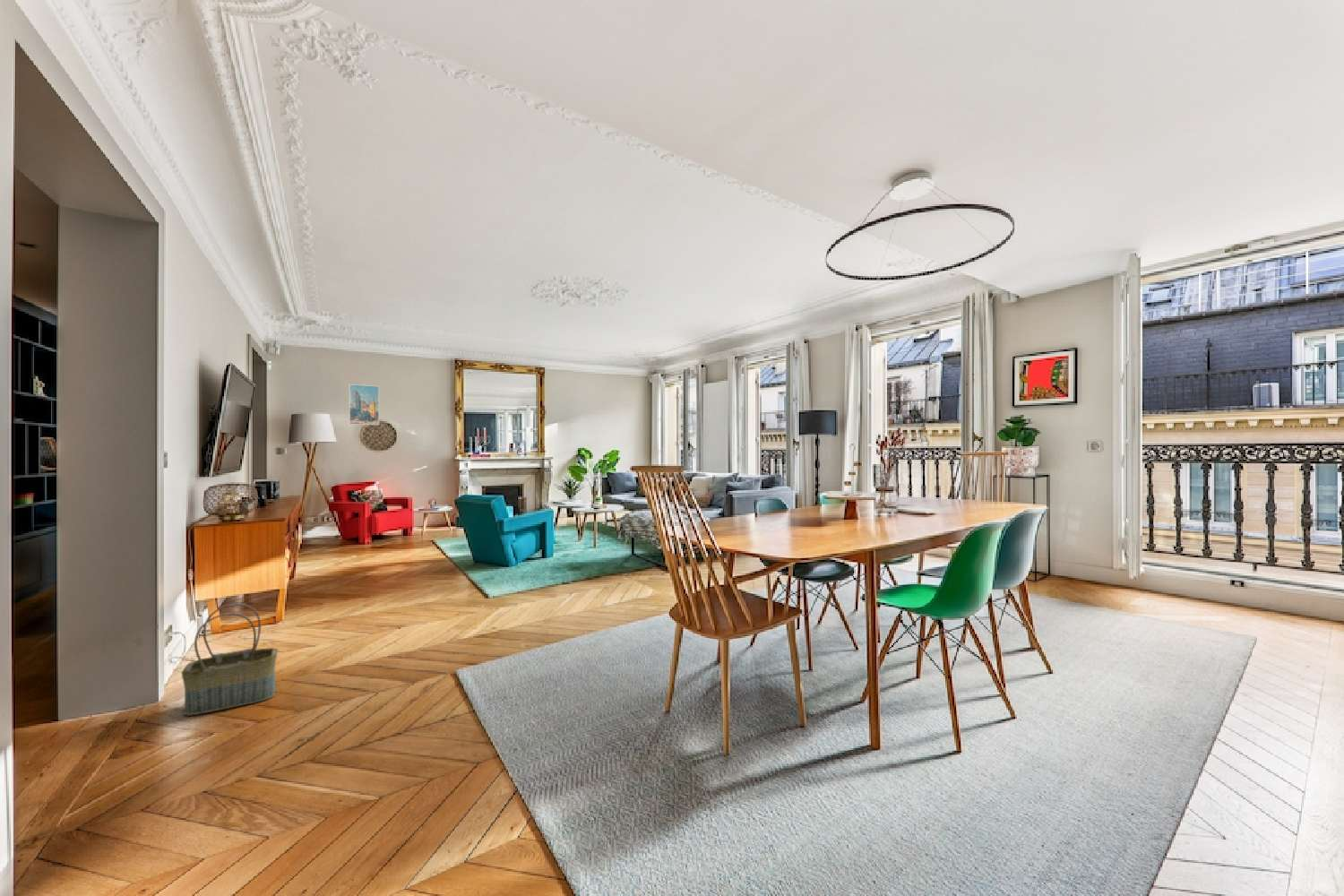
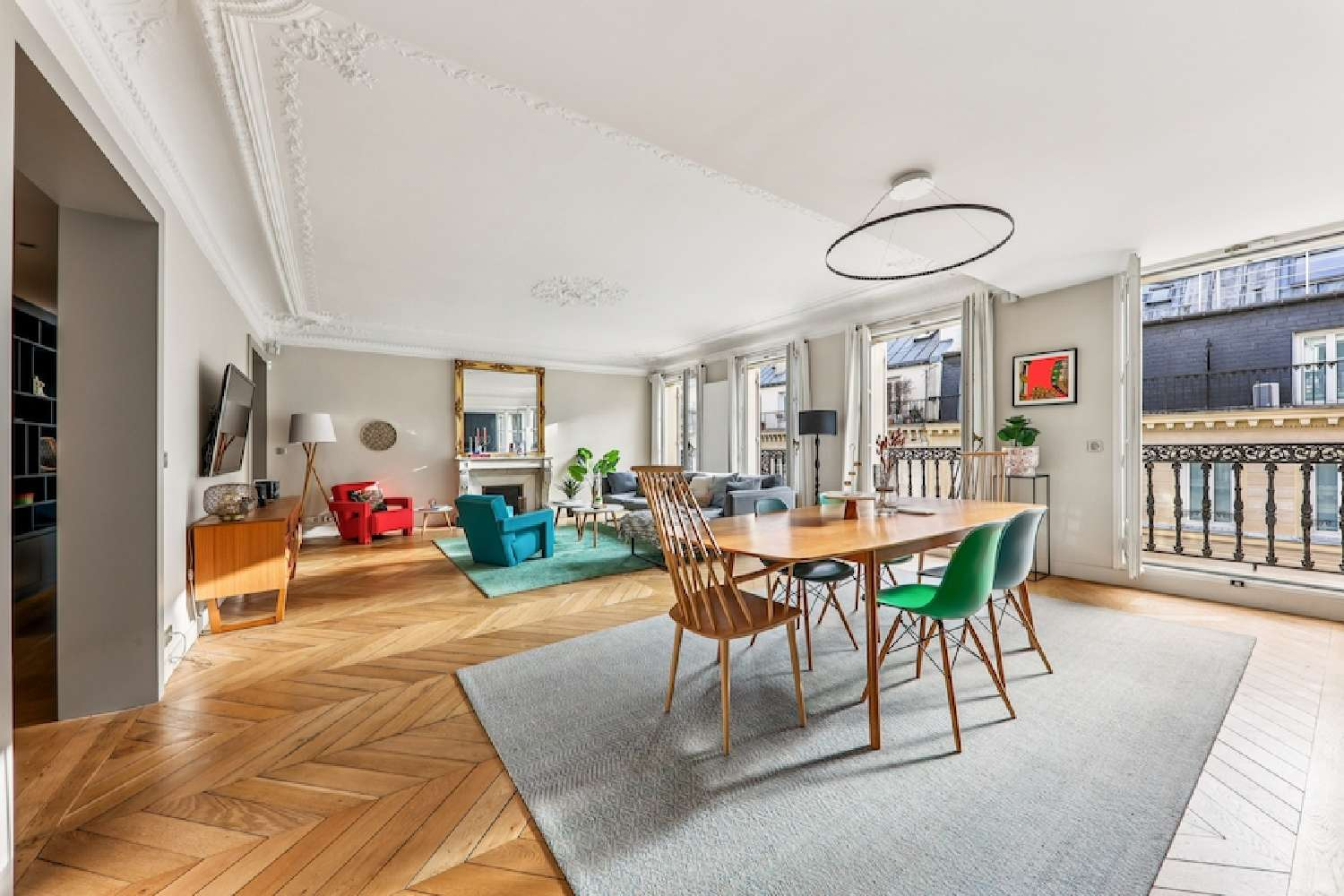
- basket (231, 654)
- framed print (364, 404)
